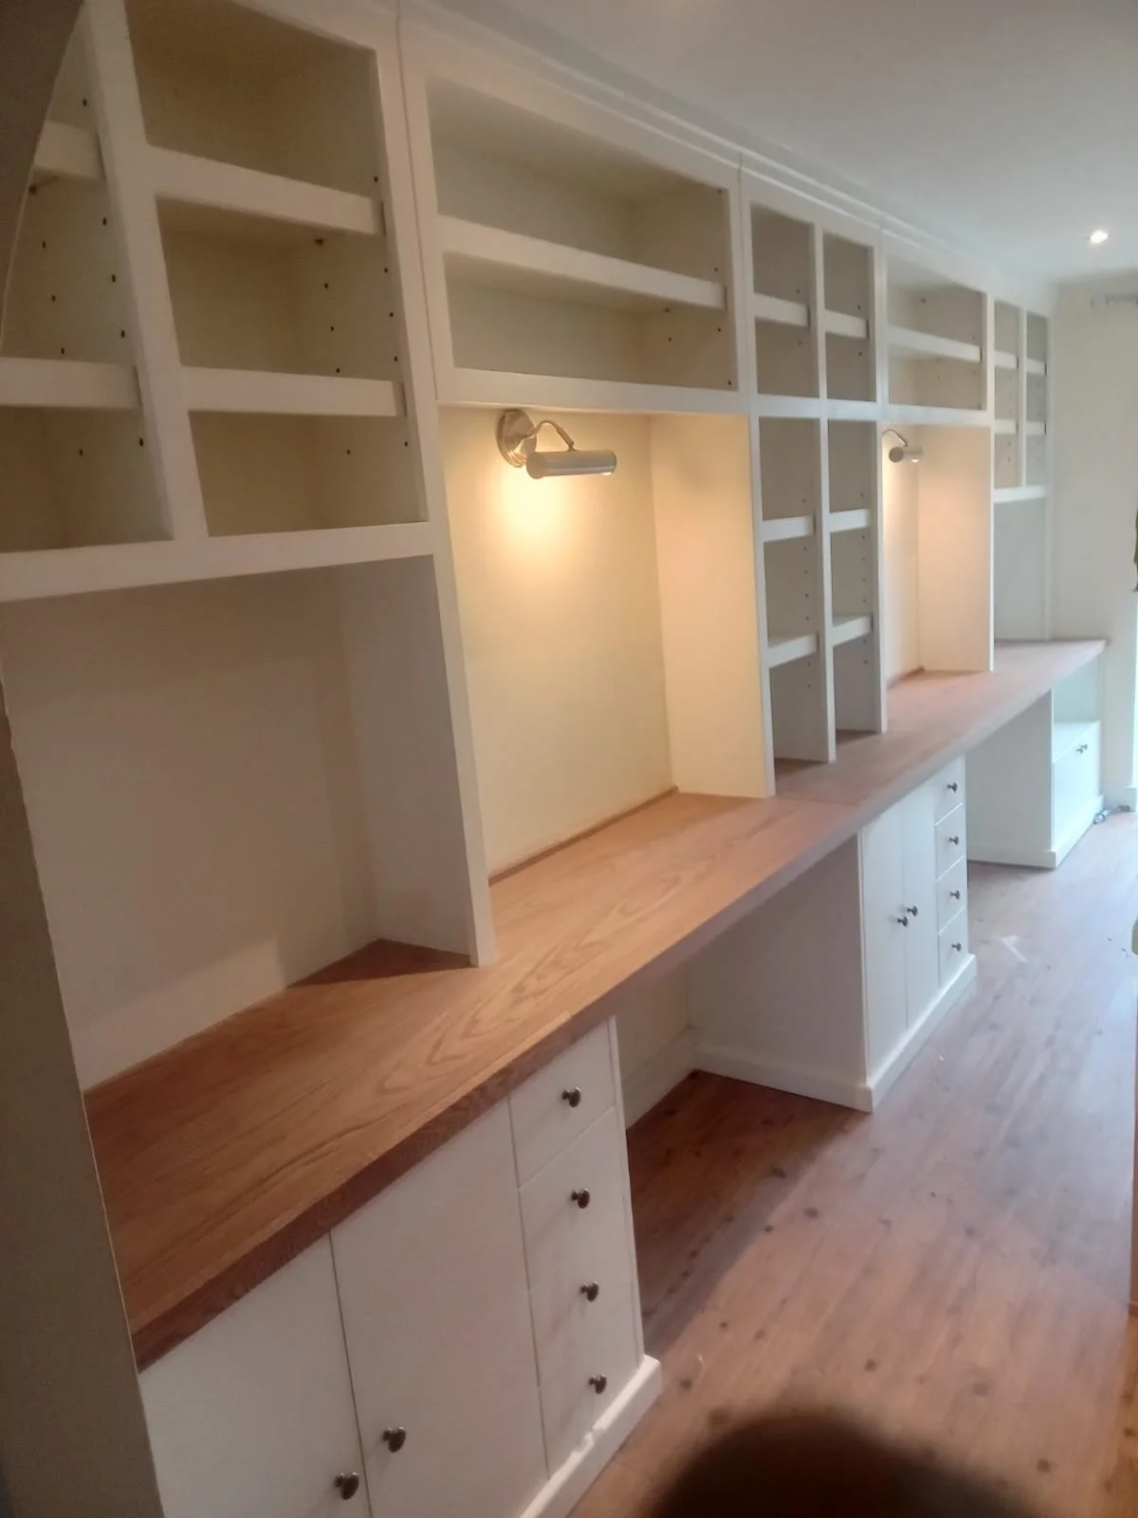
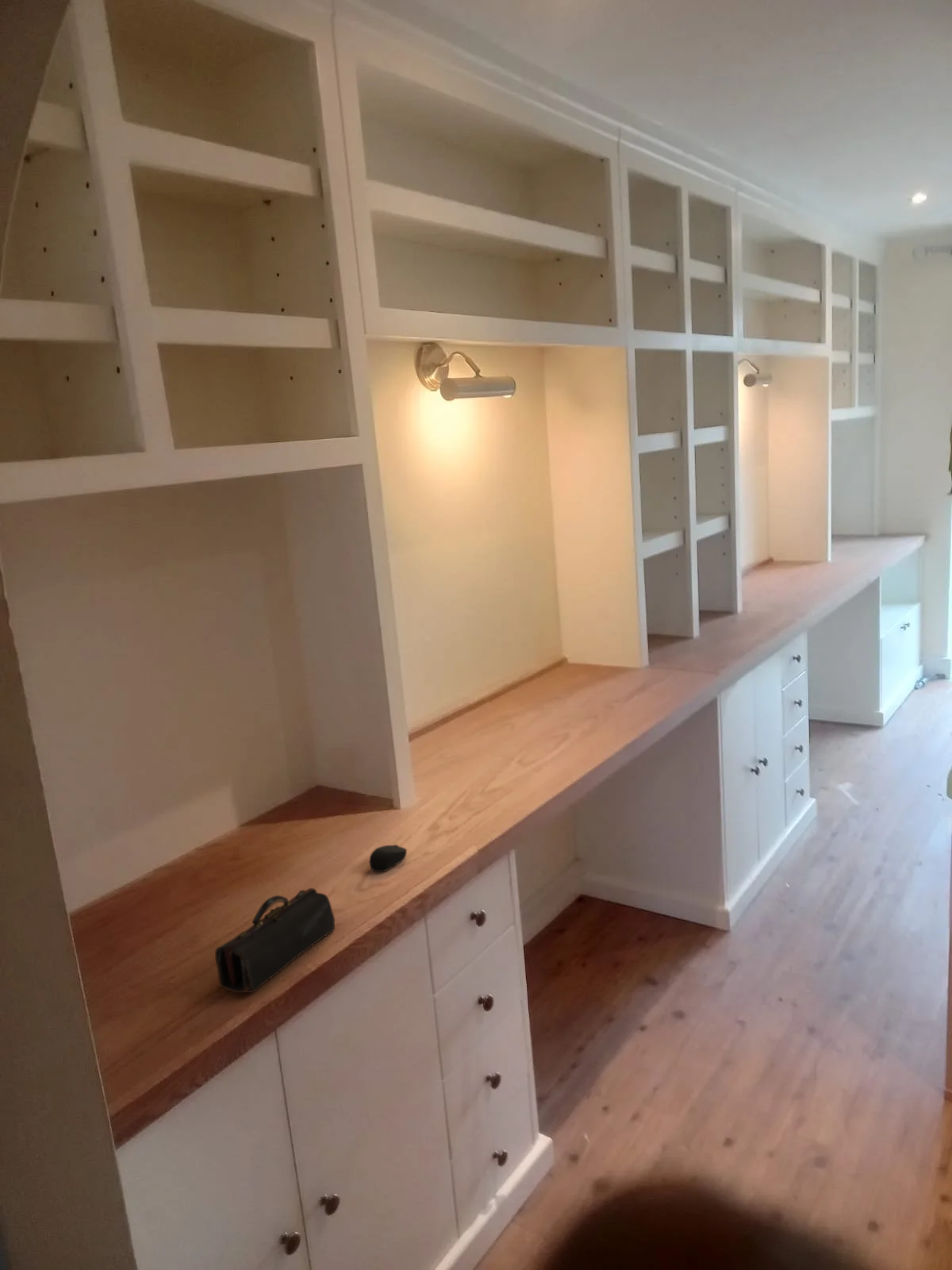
+ computer mouse (388, 854)
+ pencil case (275, 926)
